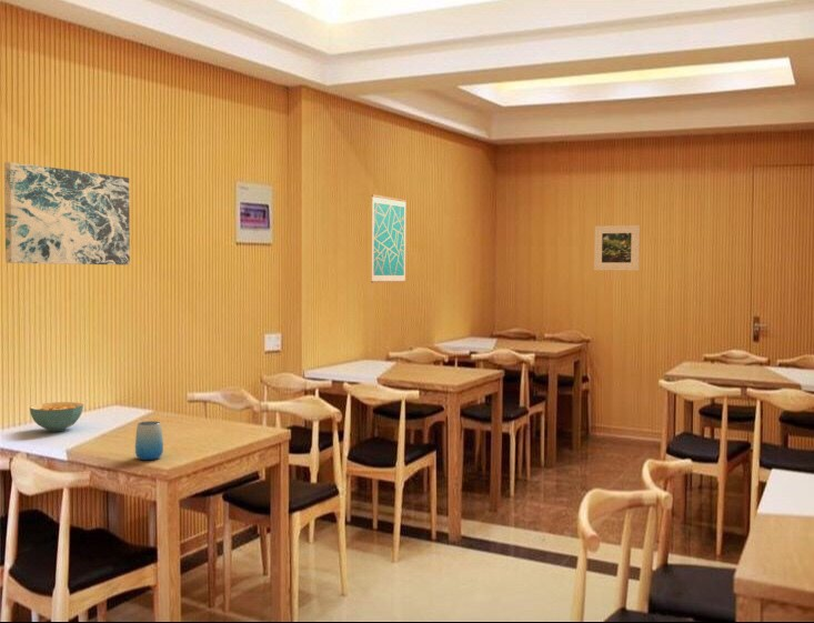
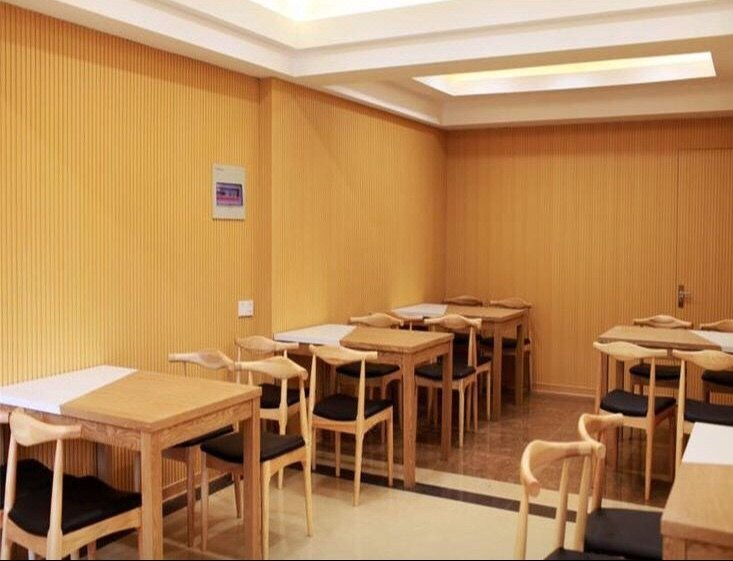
- wall art (389, 240)
- cup (149, 440)
- wall art (71, 217)
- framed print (616, 248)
- cereal bowl (57, 418)
